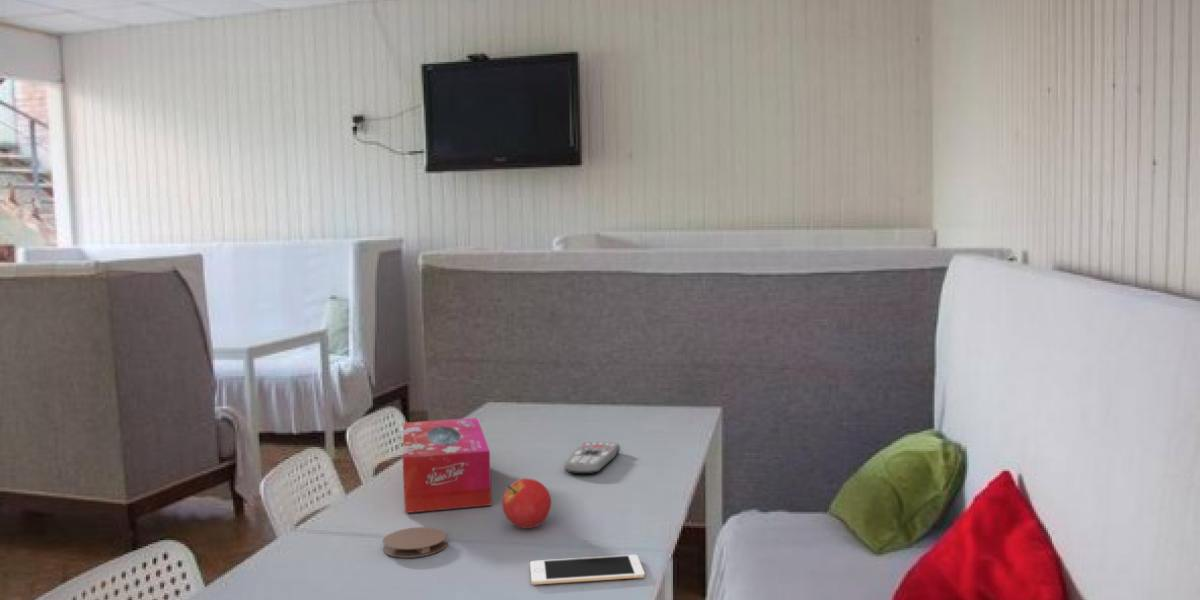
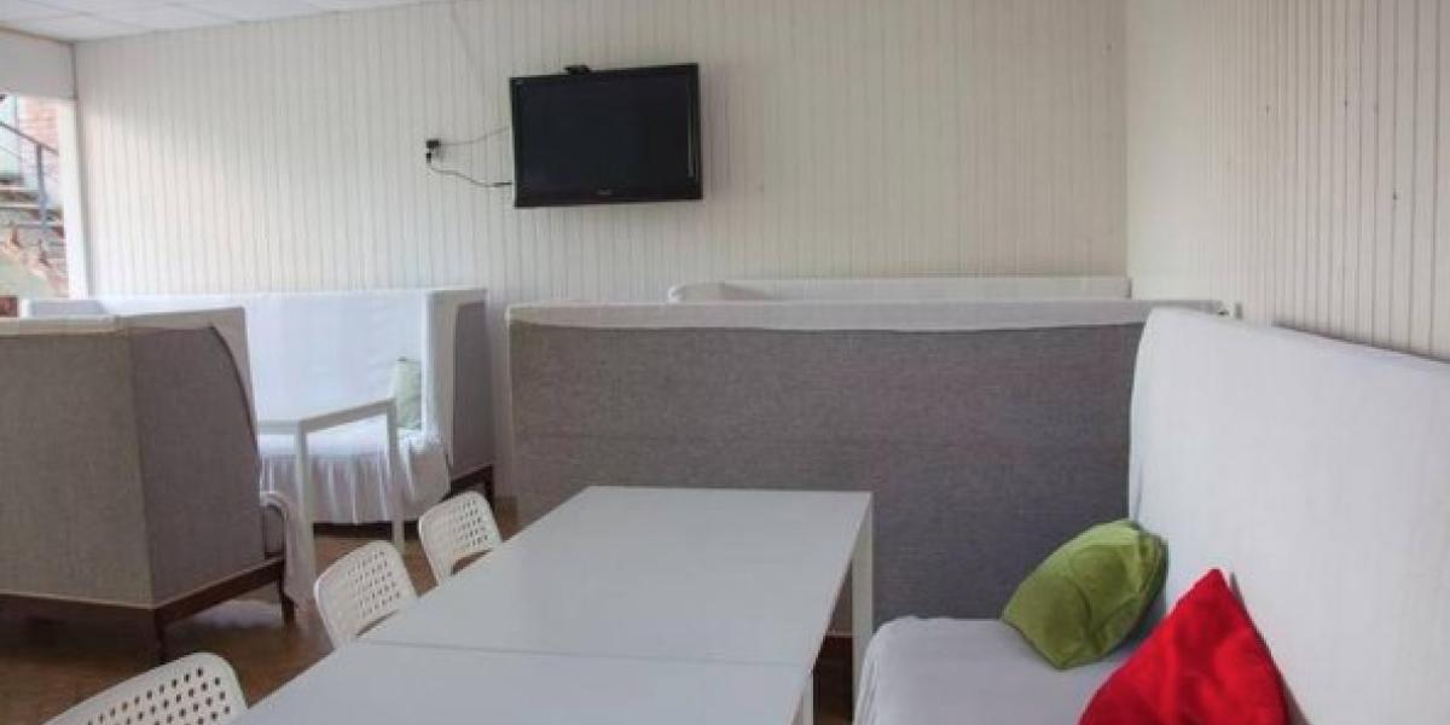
- tissue box (444, 461)
- remote control (591, 457)
- coaster (415, 541)
- cell phone (586, 569)
- fruit (526, 503)
